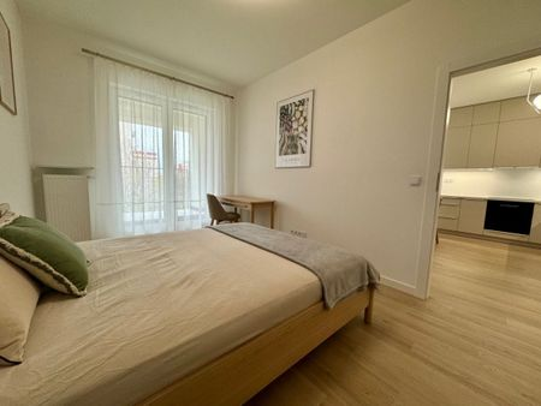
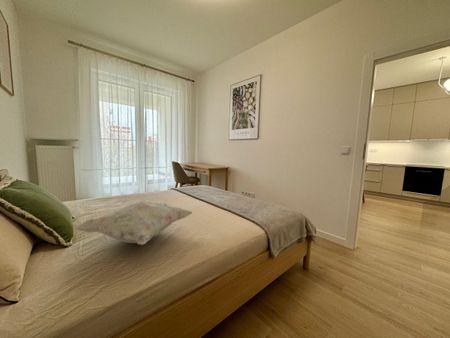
+ decorative pillow (140, 219)
